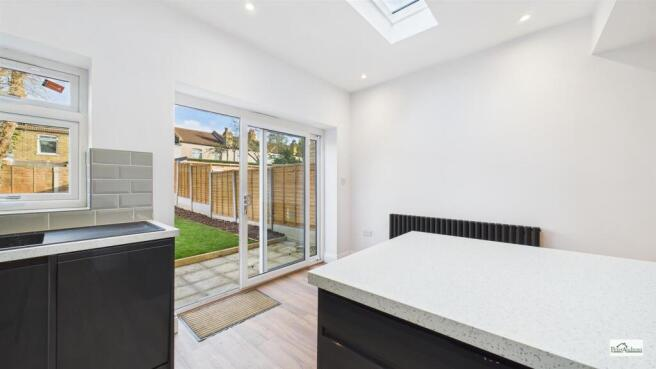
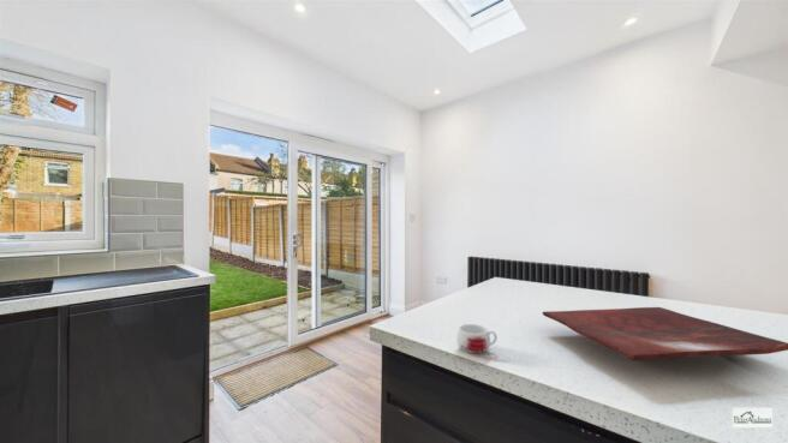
+ mug (480, 340)
+ cutting board (649, 336)
